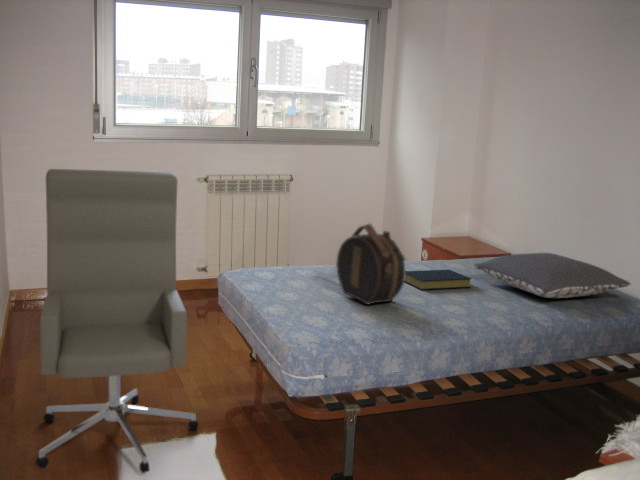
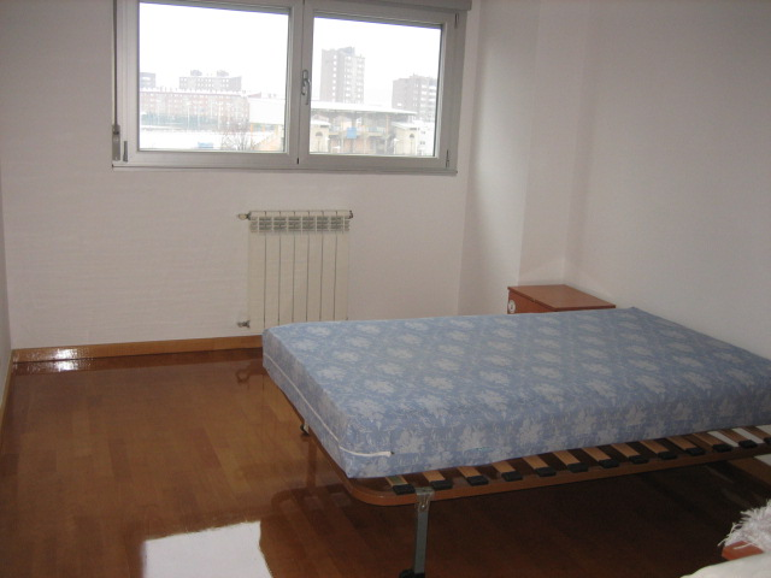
- hardback book (435, 279)
- office chair (111, 308)
- pillow (549, 274)
- hat box (370, 261)
